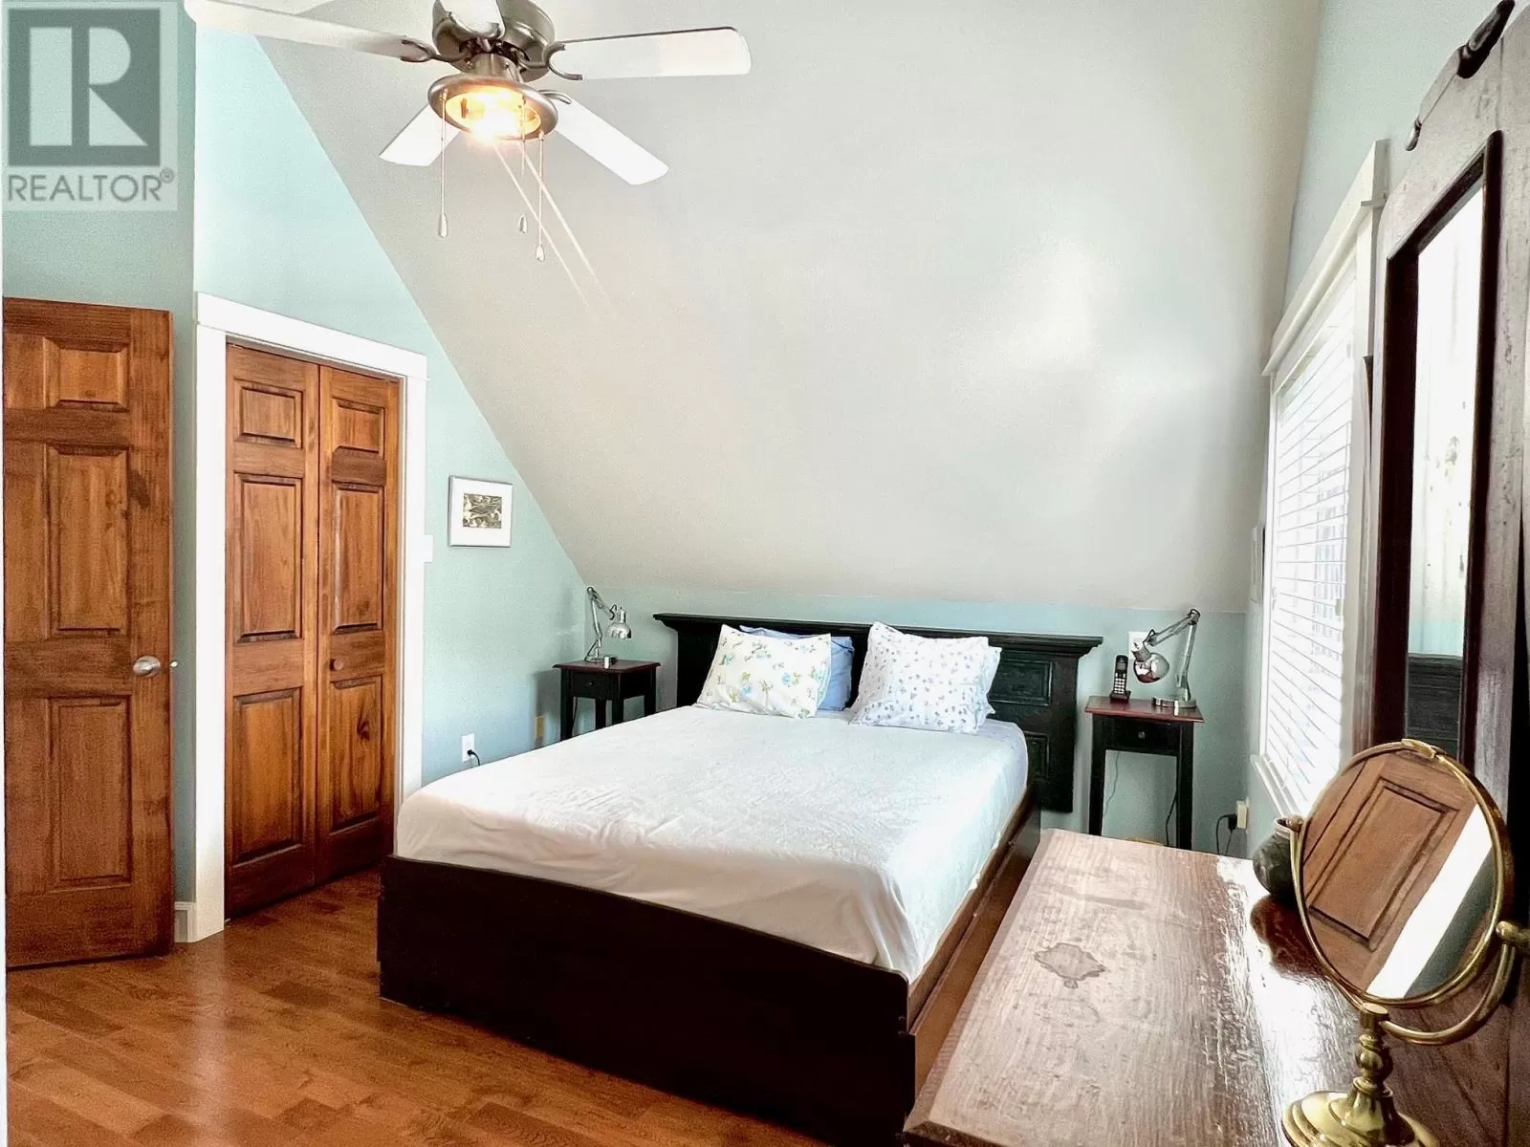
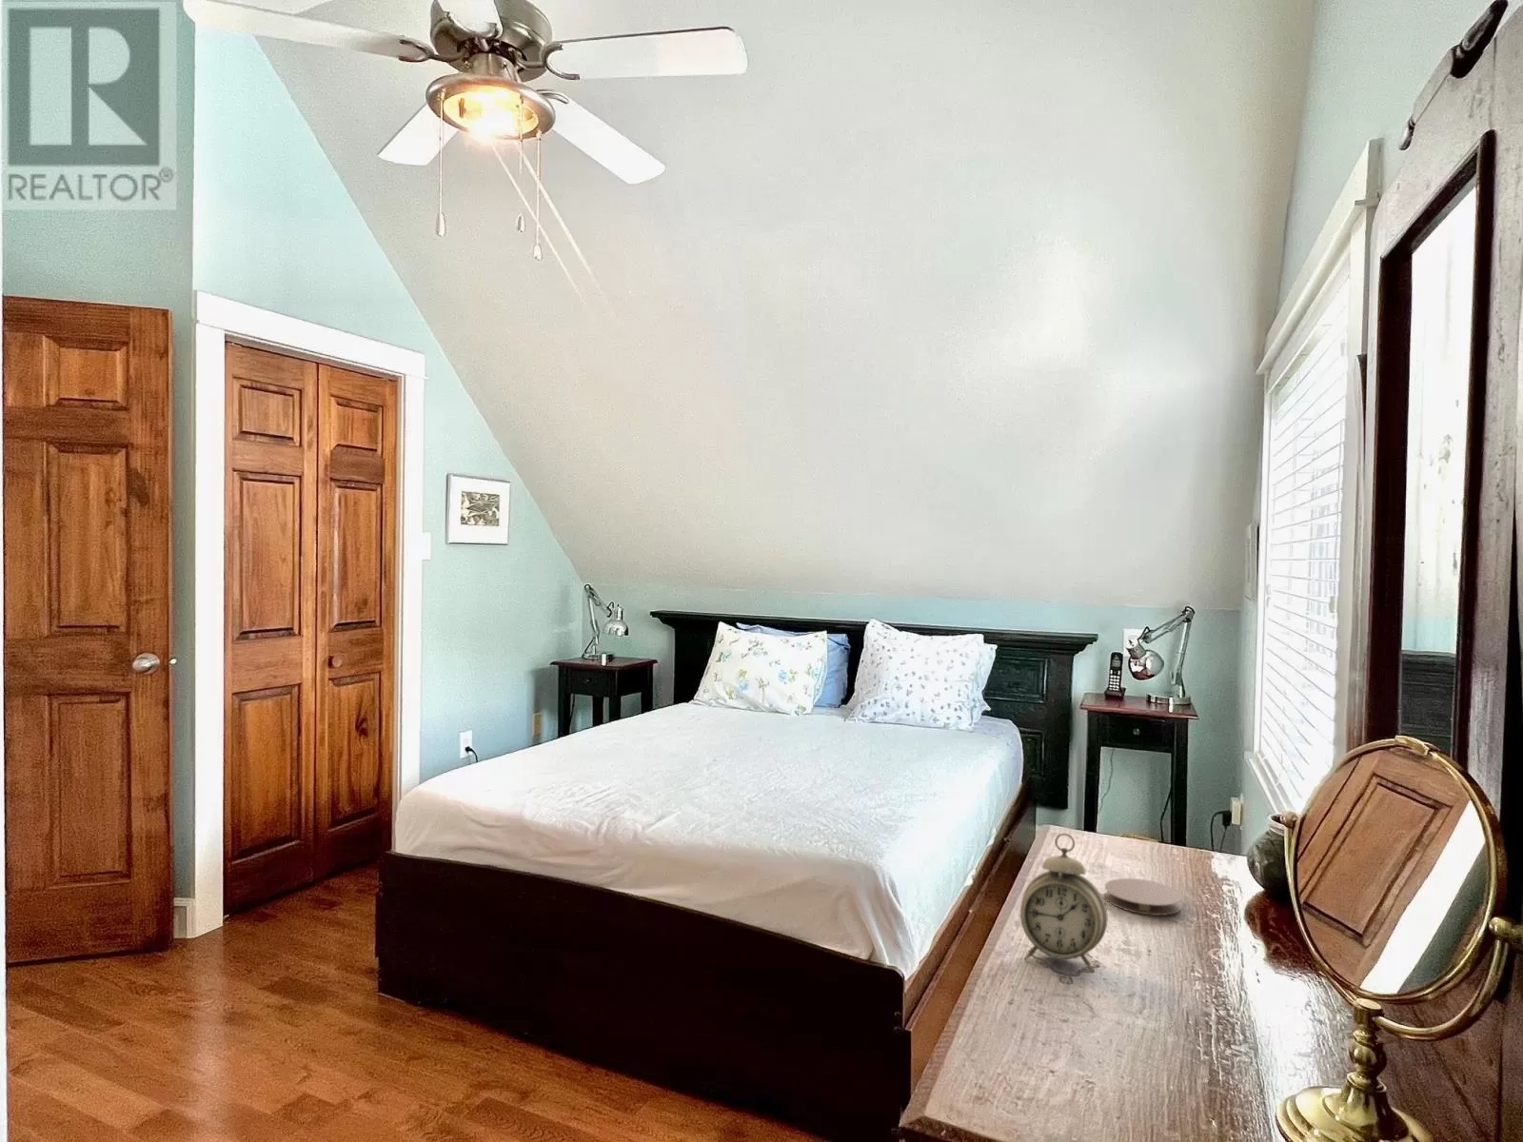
+ coaster (1142, 896)
+ alarm clock (1061, 897)
